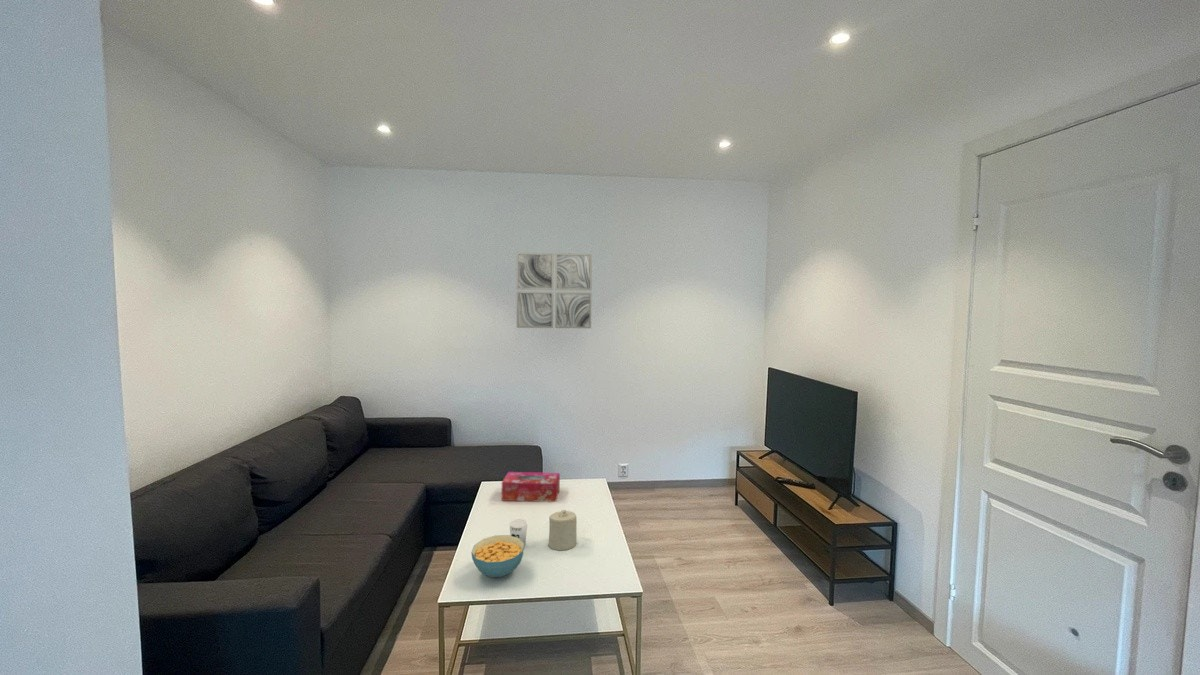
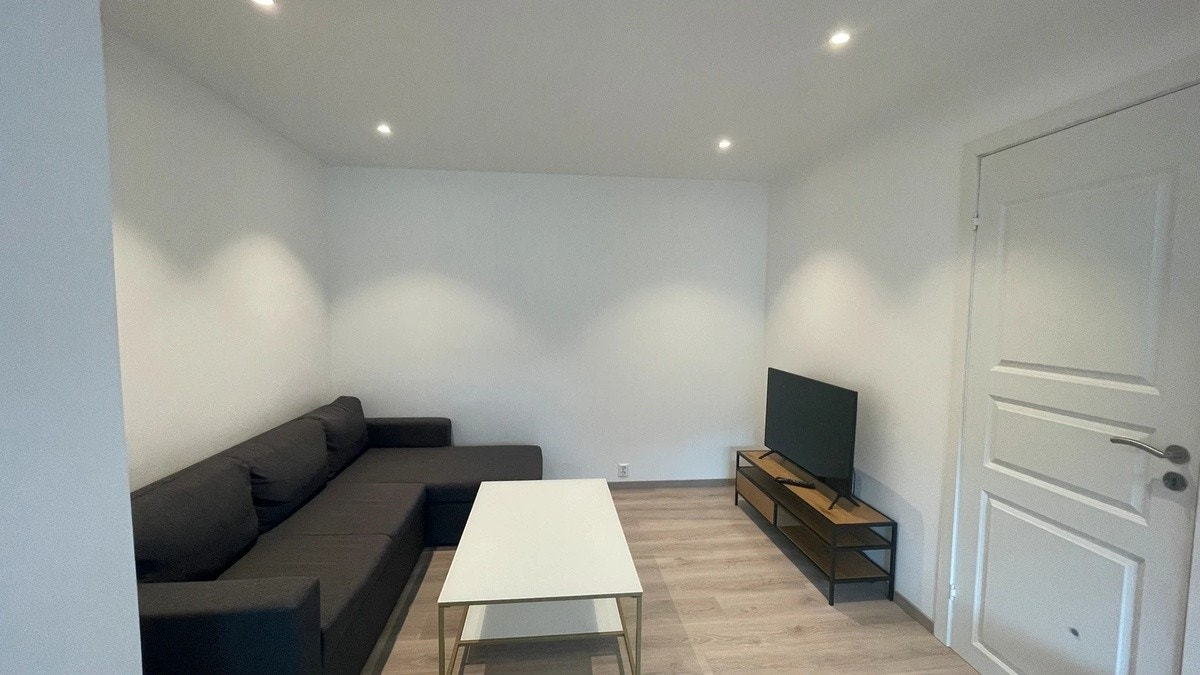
- wall art (555, 292)
- tissue box (531, 486)
- cup (518, 534)
- candle (562, 527)
- cereal bowl (498, 560)
